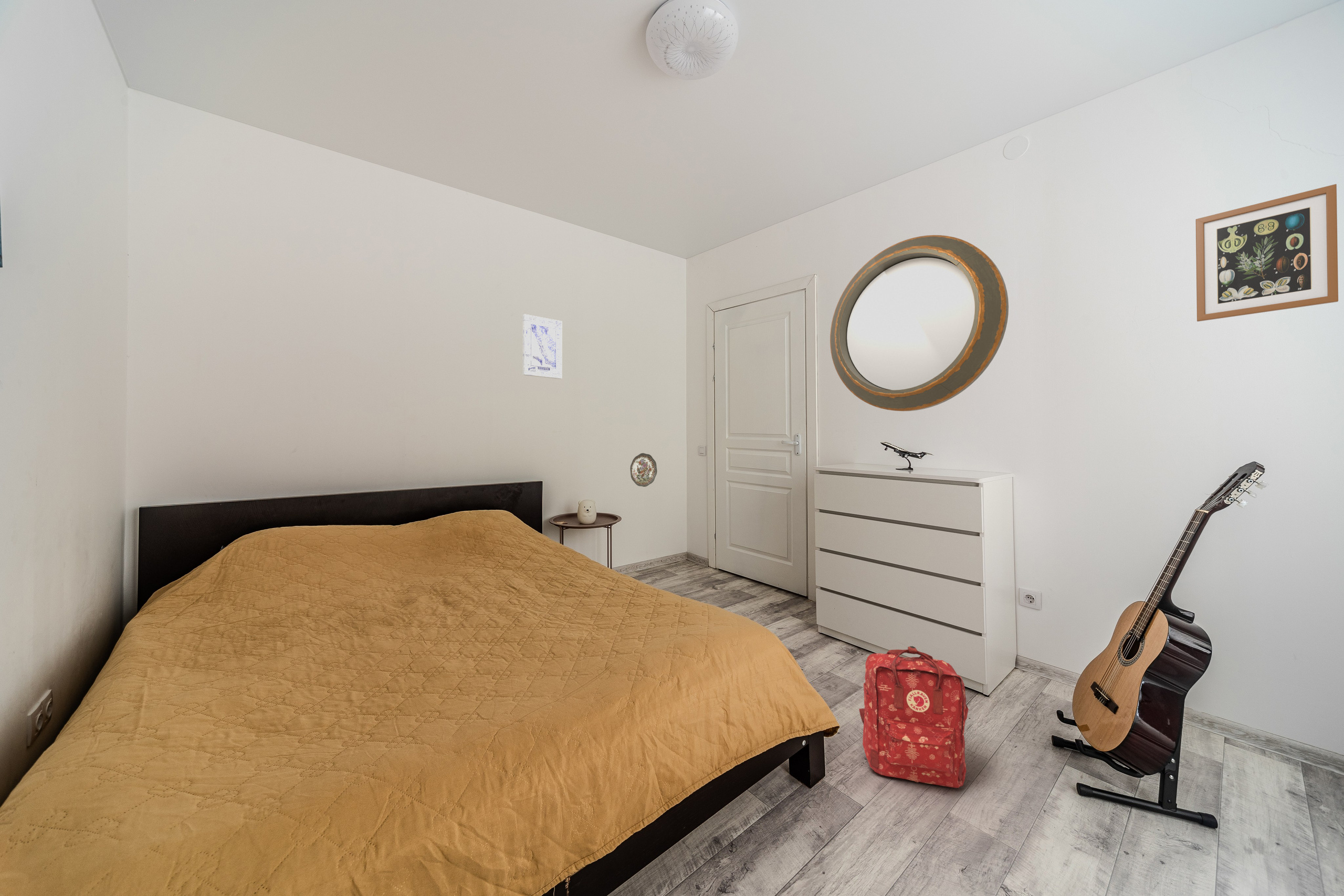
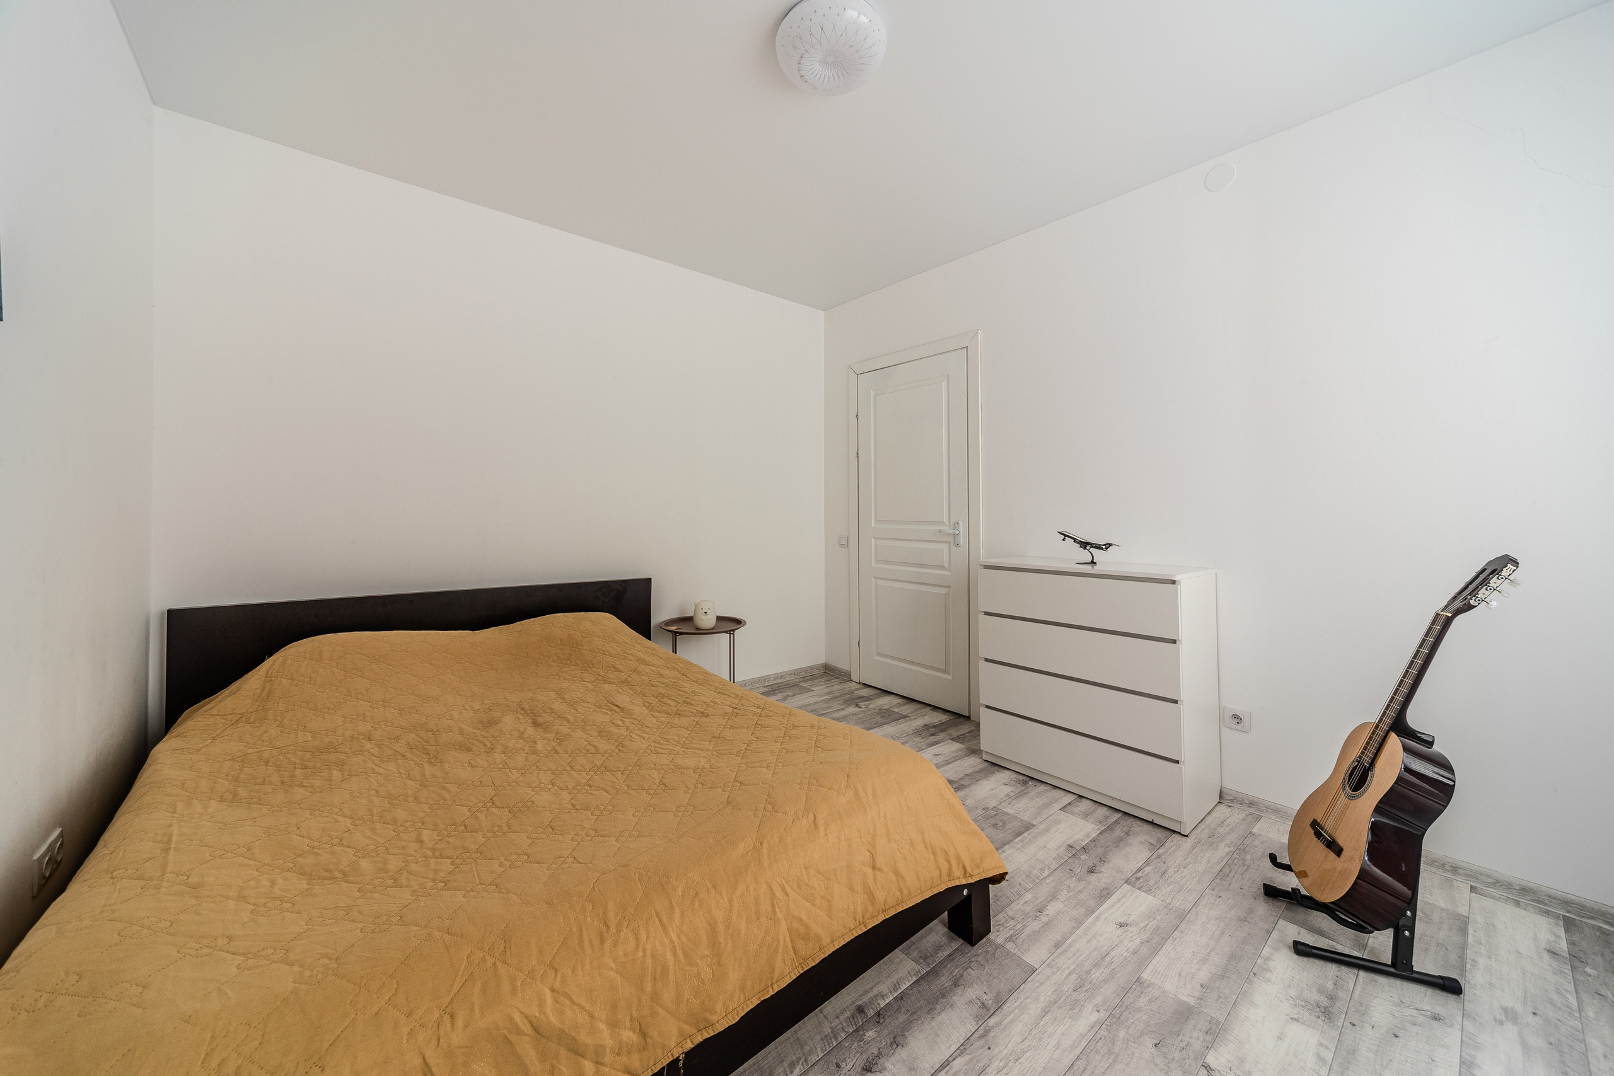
- wall art (543, 347)
- decorative plate (643, 470)
- home mirror (905, 324)
- backpack (909, 704)
- wall art (1262, 257)
